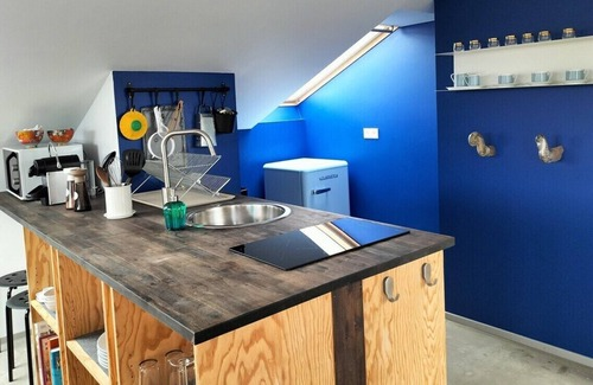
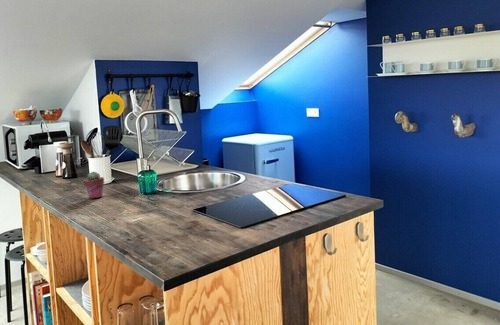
+ potted succulent (94, 184)
